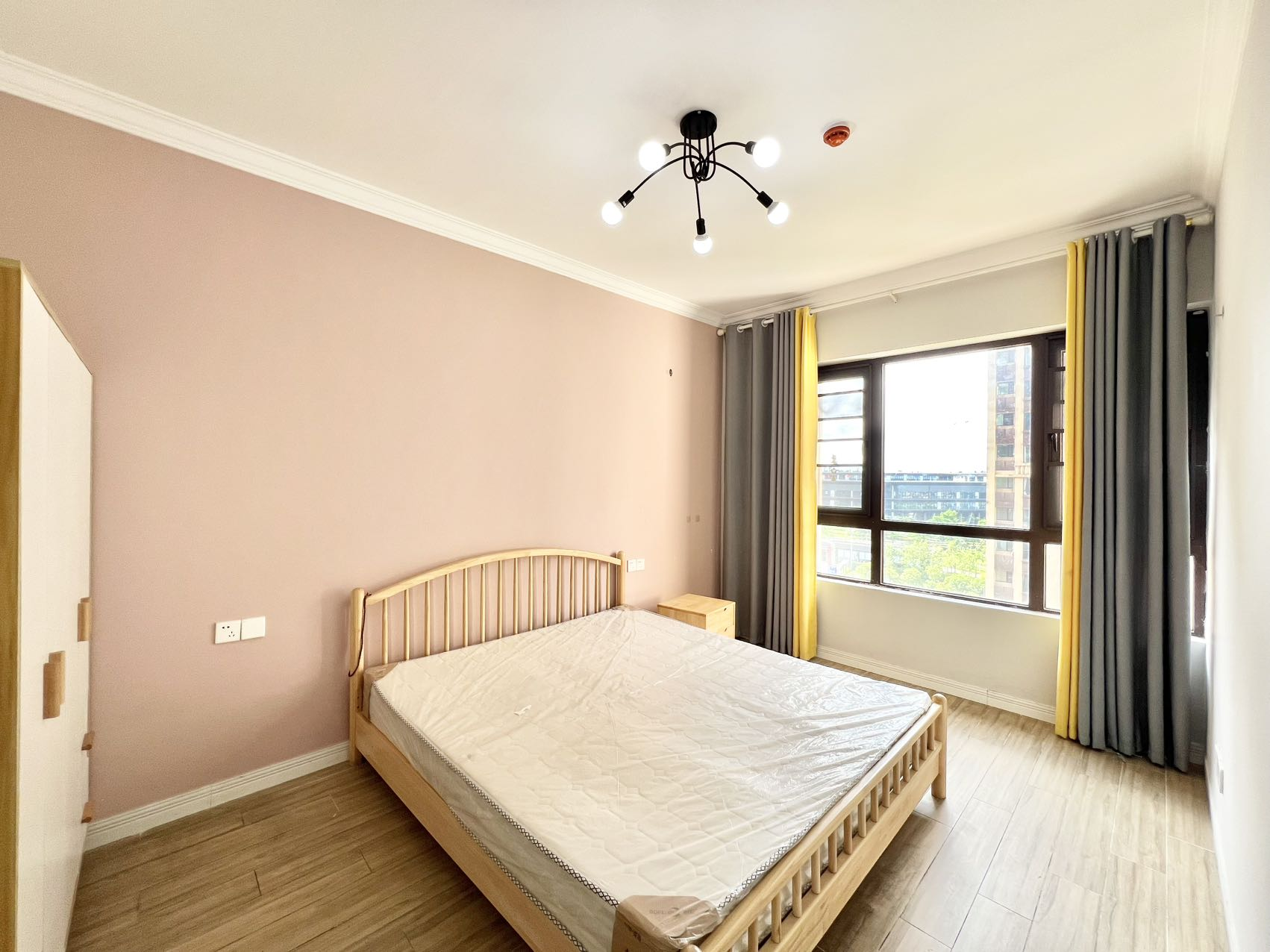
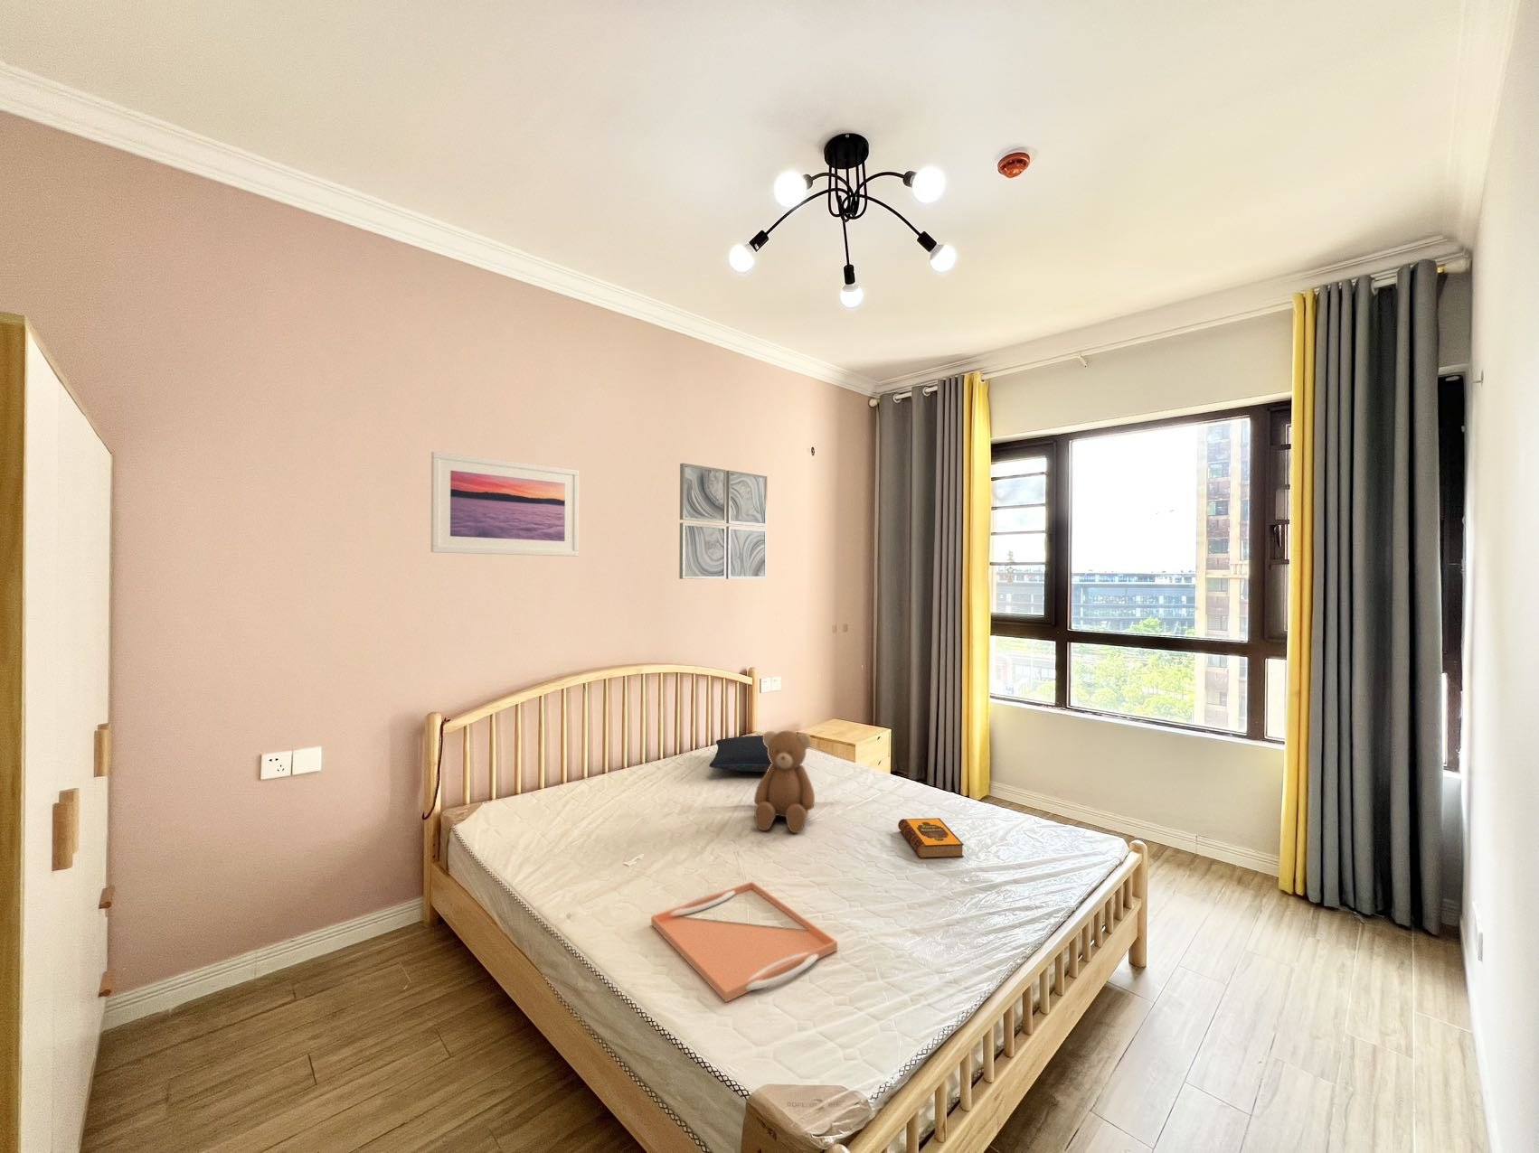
+ hardback book (928, 837)
+ serving tray (740, 933)
+ teddy bear (784, 778)
+ pillow (755, 752)
+ wall art (725, 526)
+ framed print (510, 507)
